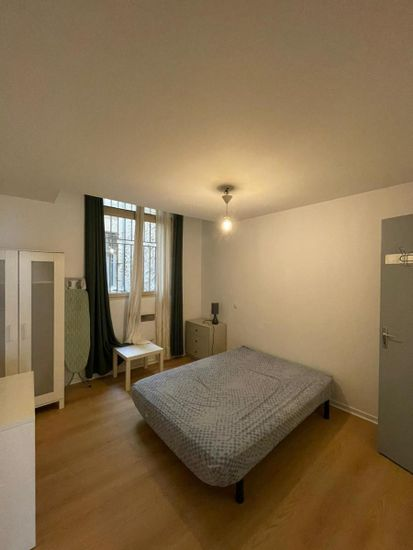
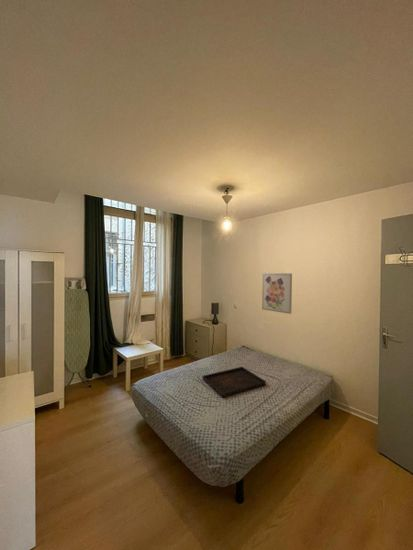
+ wall art (276, 292)
+ serving tray (233, 380)
